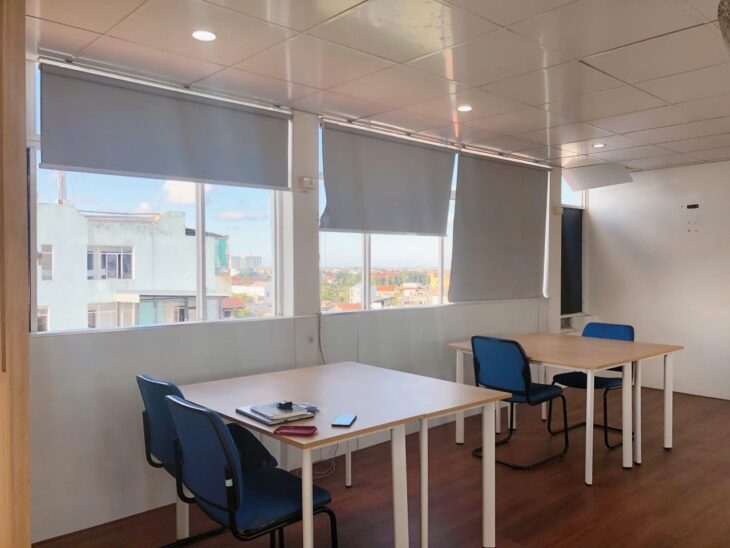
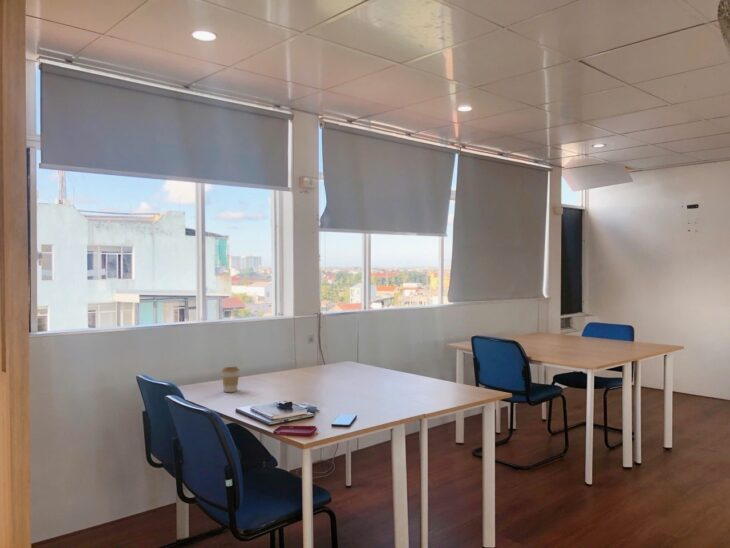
+ coffee cup (230, 378)
